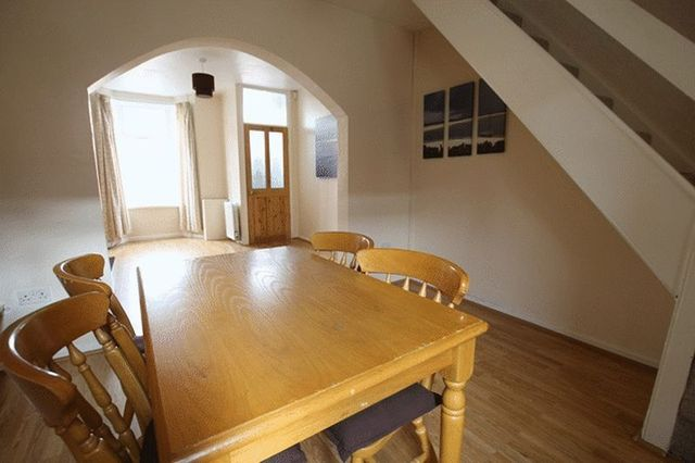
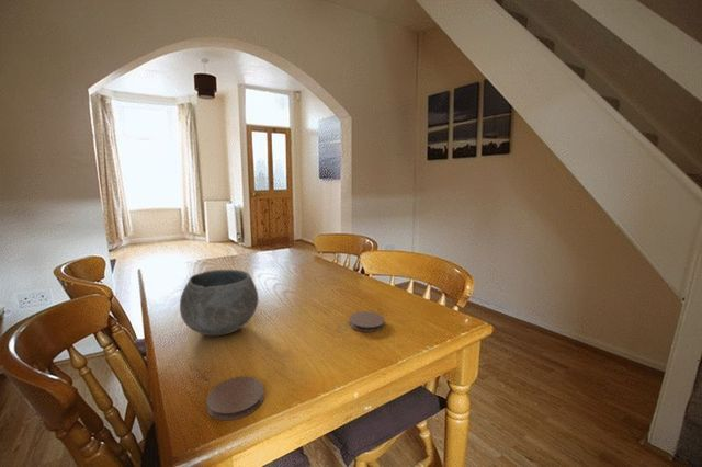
+ bowl (220, 303)
+ coaster (236, 396)
+ coaster (366, 320)
